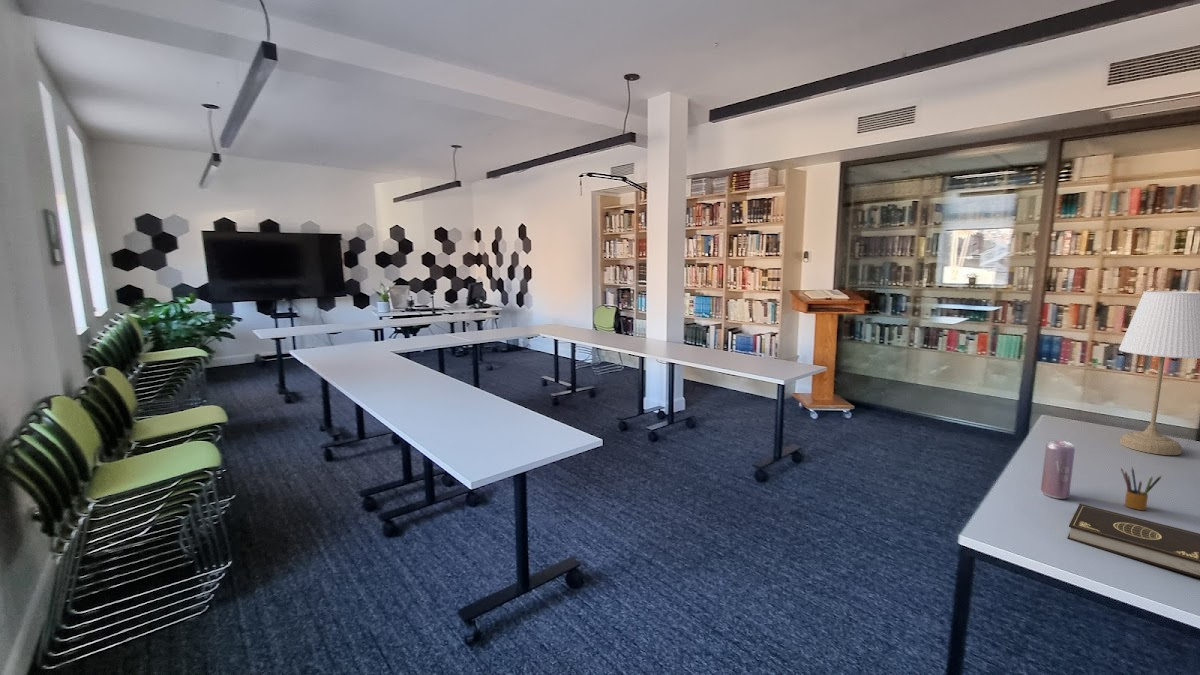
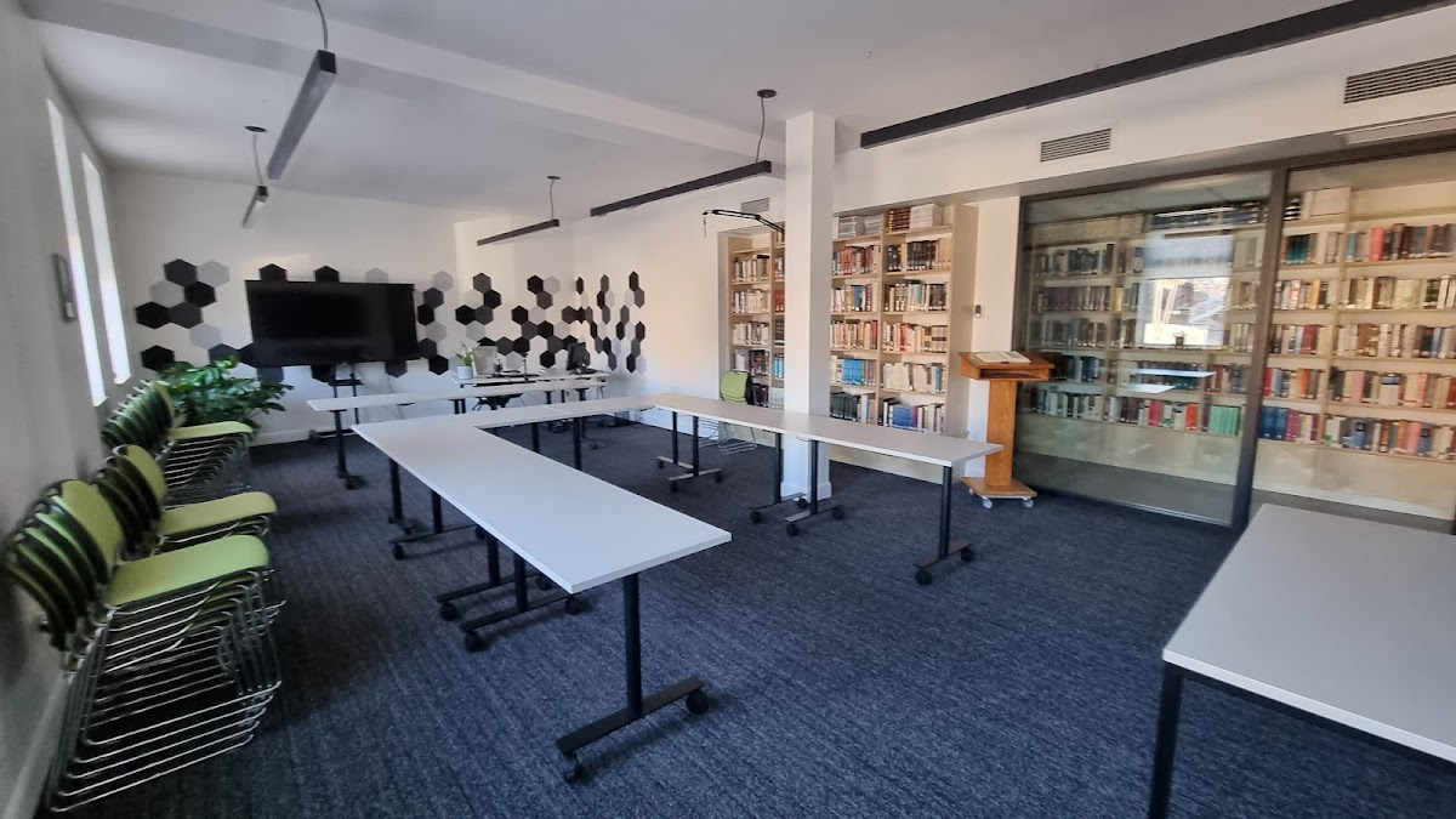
- pencil box (1139, 489)
- beverage can (1057, 469)
- book (1136, 537)
- desk lamp (1160, 371)
